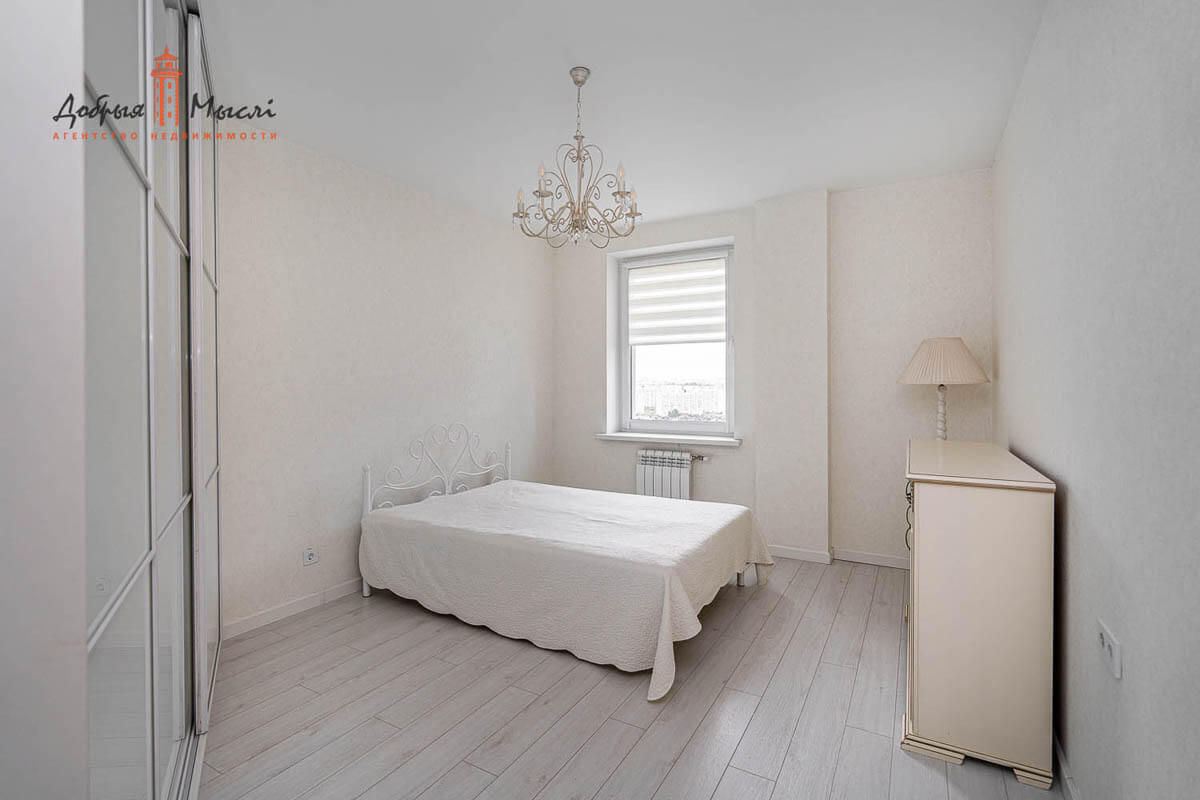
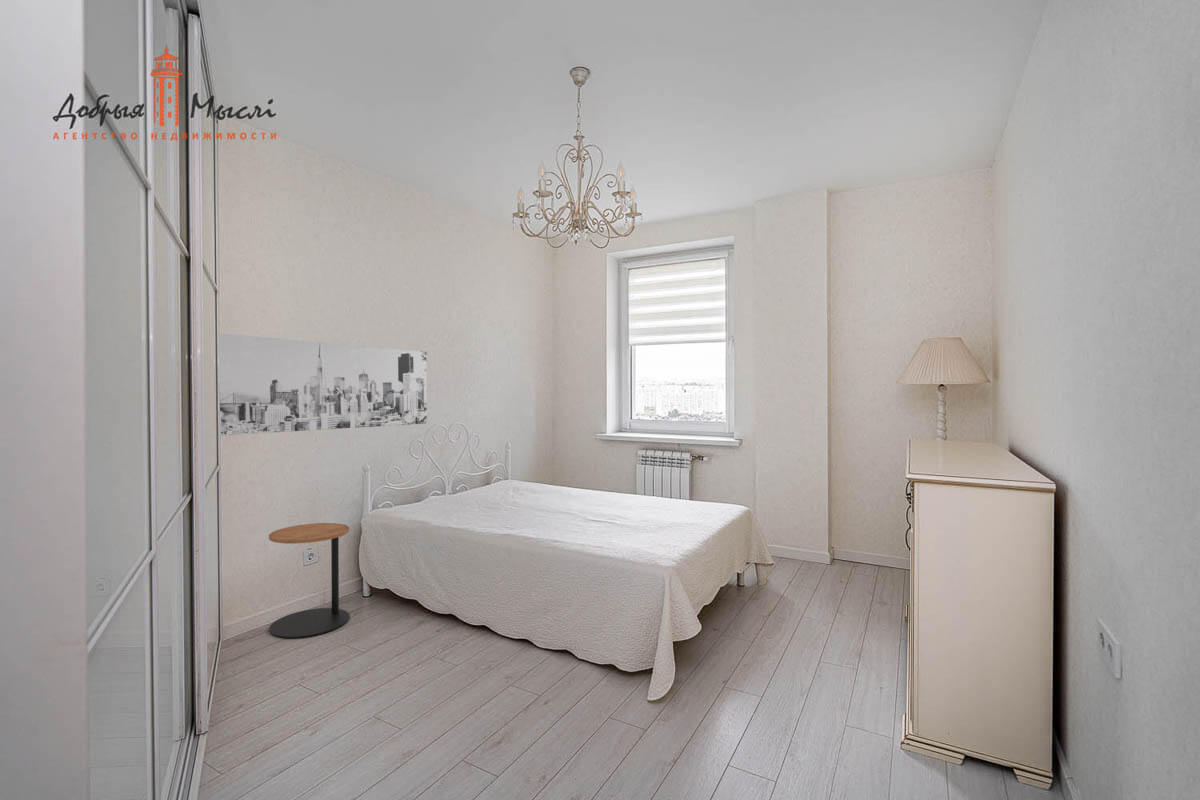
+ wall art (327, 386)
+ side table (331, 577)
